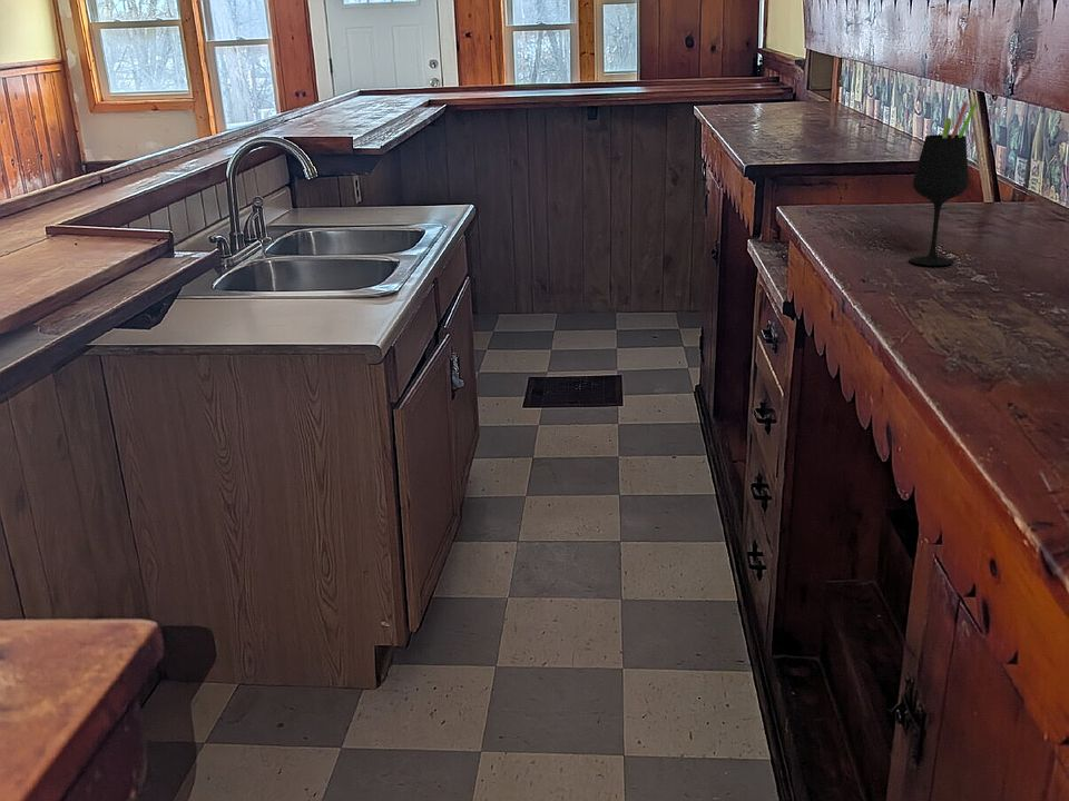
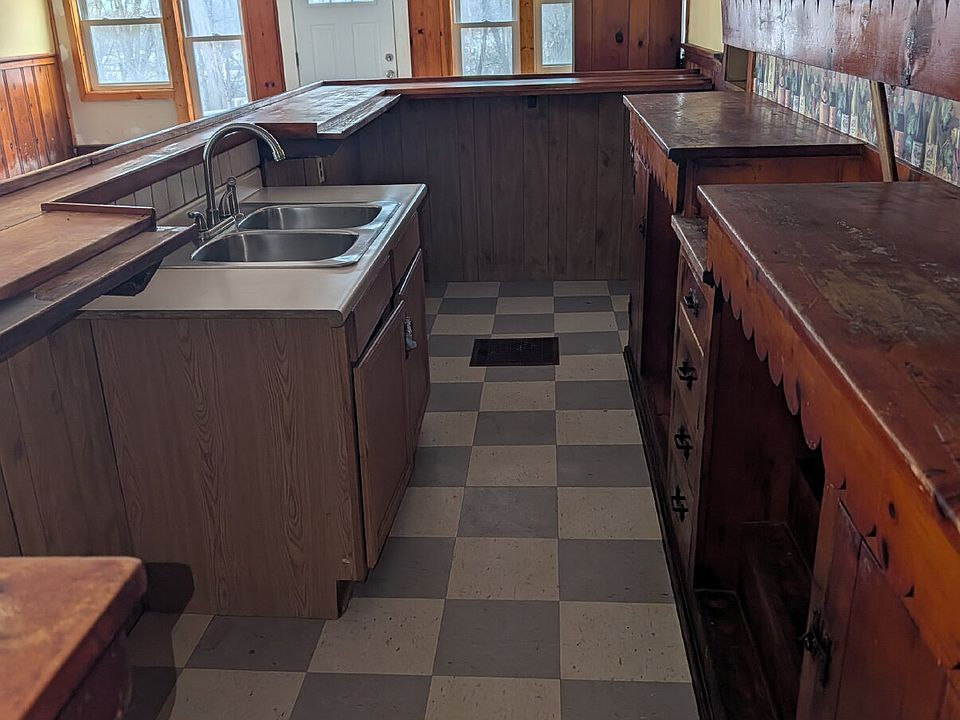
- wine glass (940, 184)
